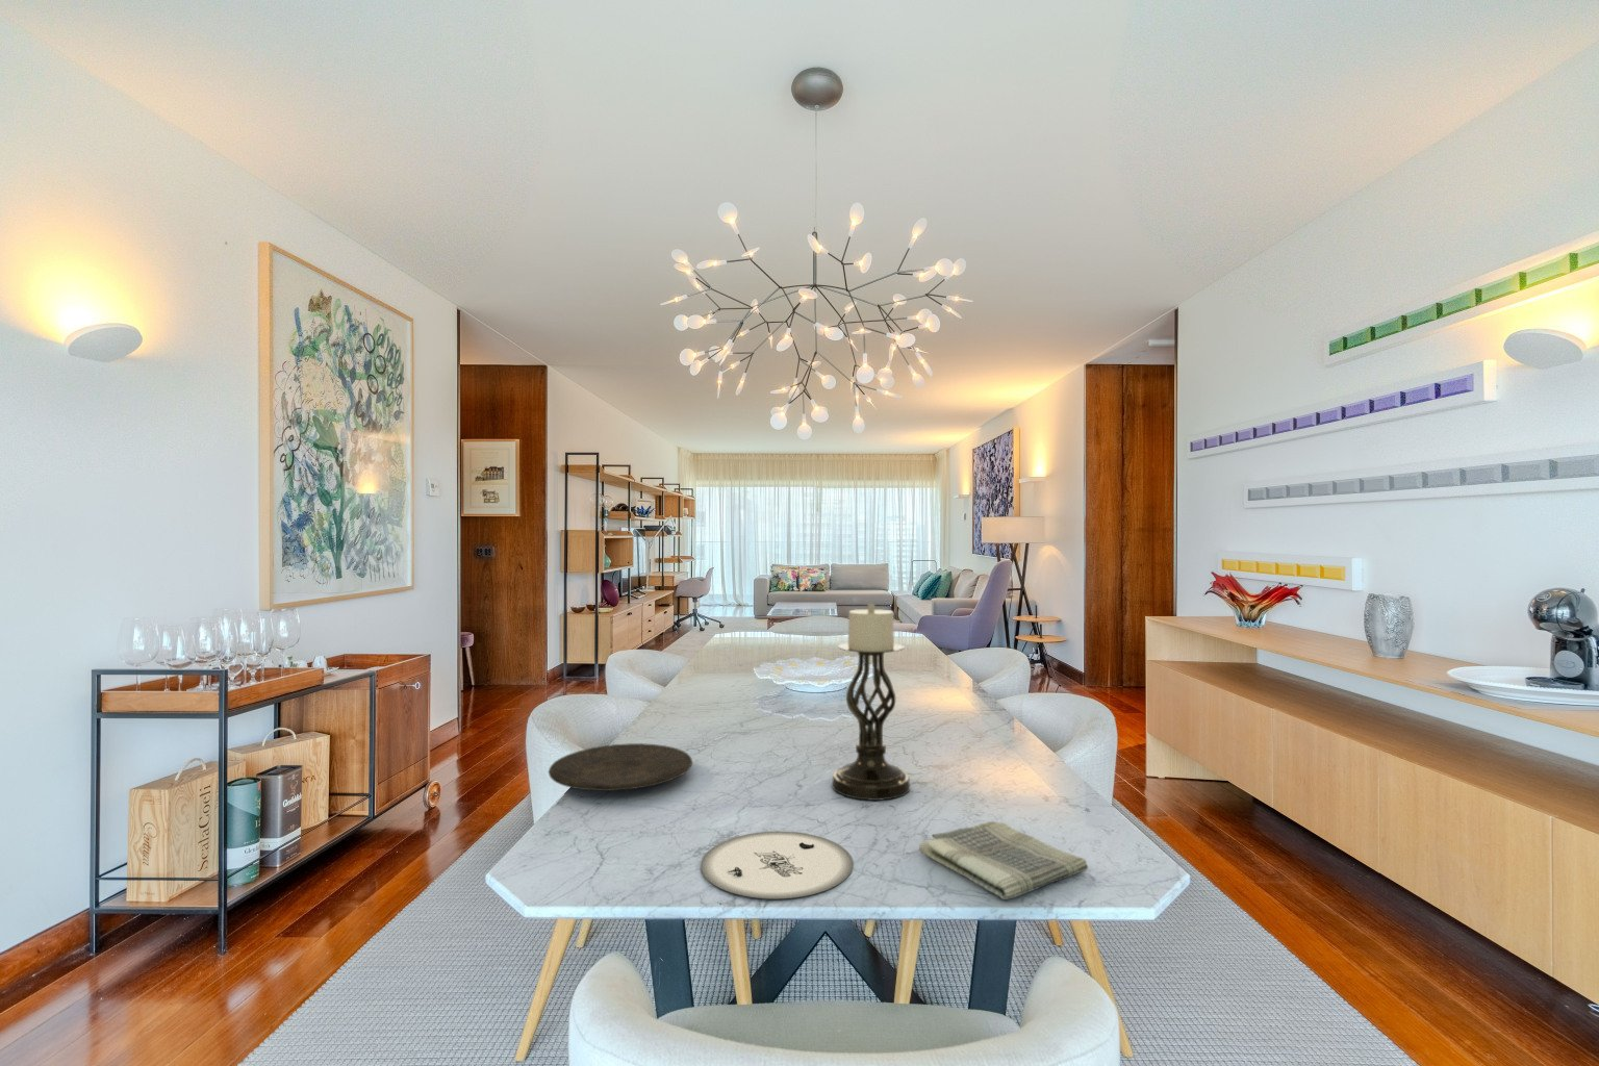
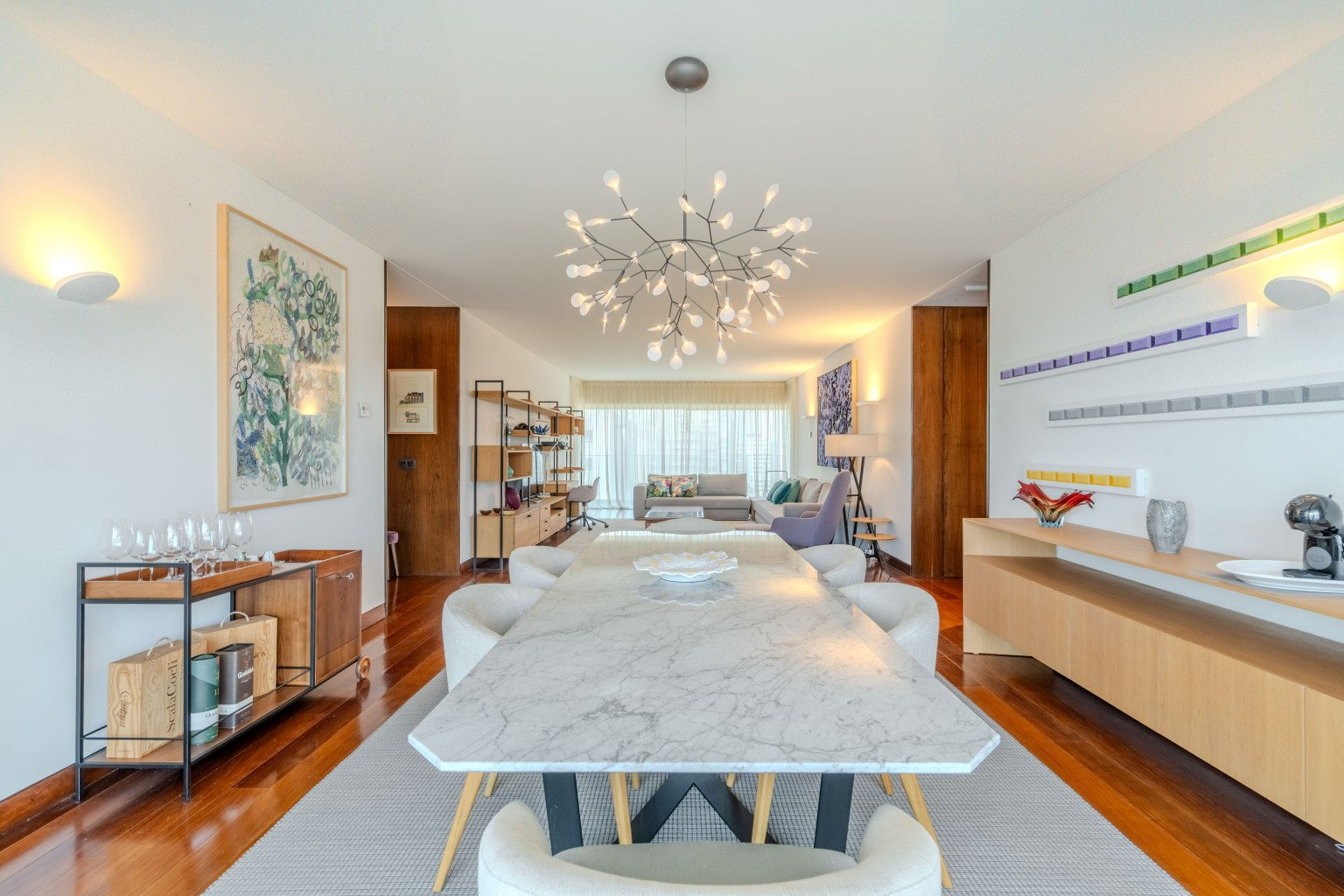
- dish towel (999, 852)
- plate (621, 770)
- plate (777, 860)
- candle holder (871, 695)
